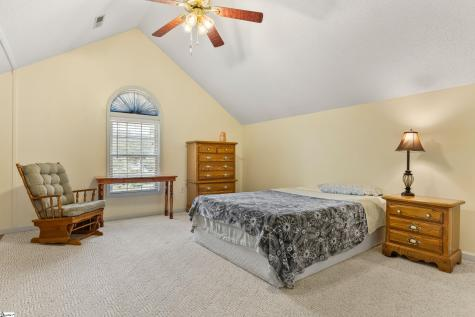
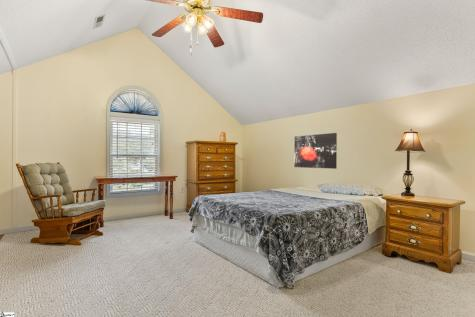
+ wall art (313, 151)
